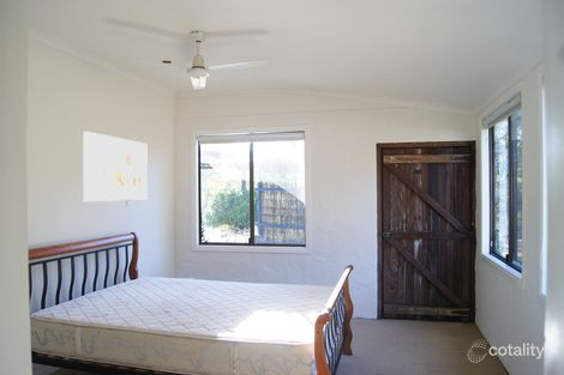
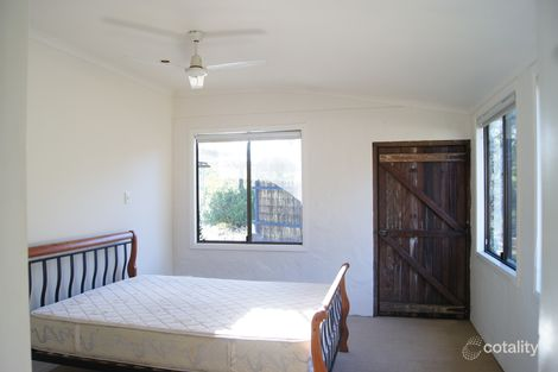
- wall art (119, 169)
